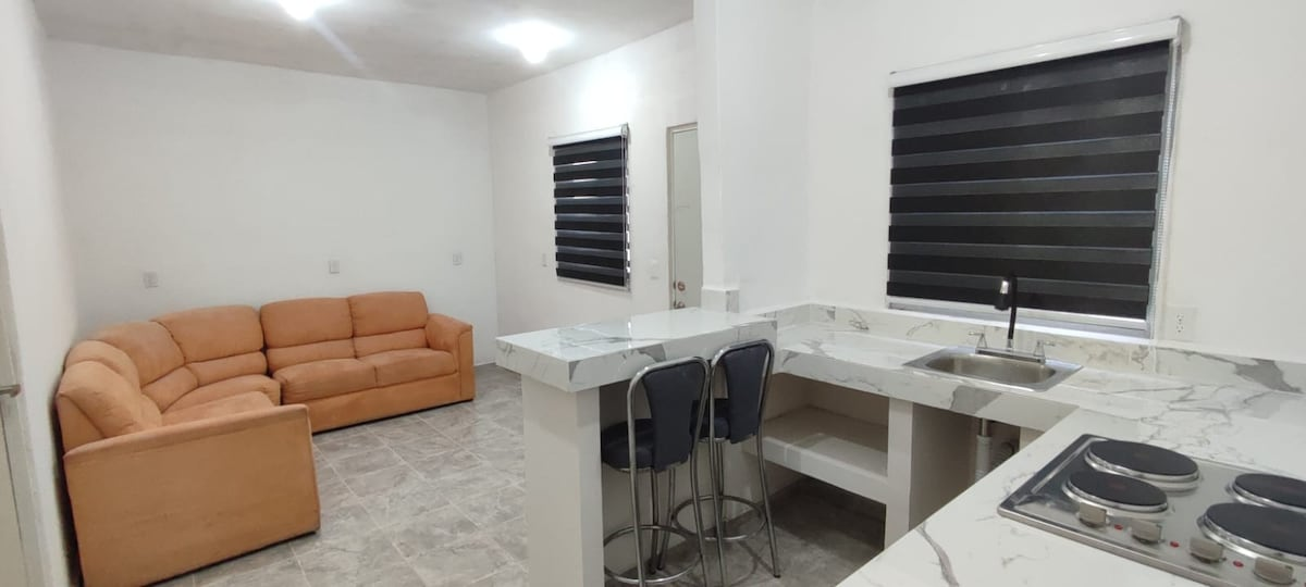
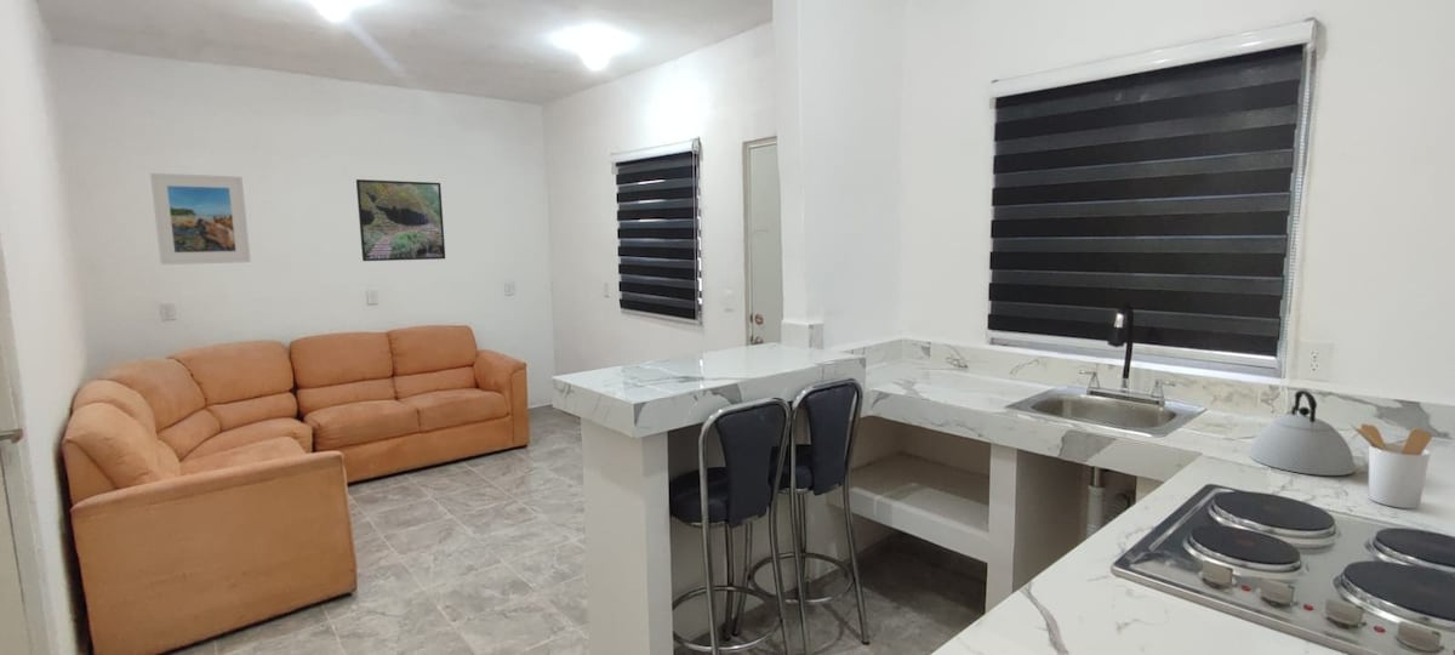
+ kettle (1302, 426)
+ utensil holder (1383, 461)
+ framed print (403, 221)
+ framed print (201, 220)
